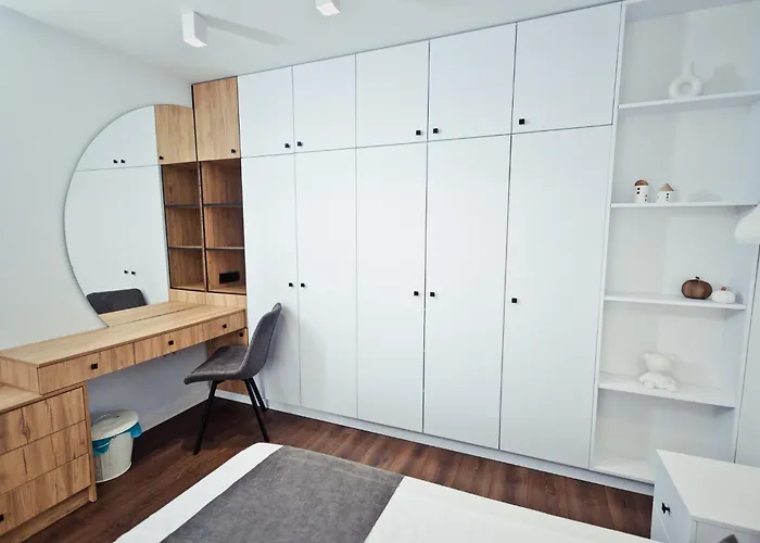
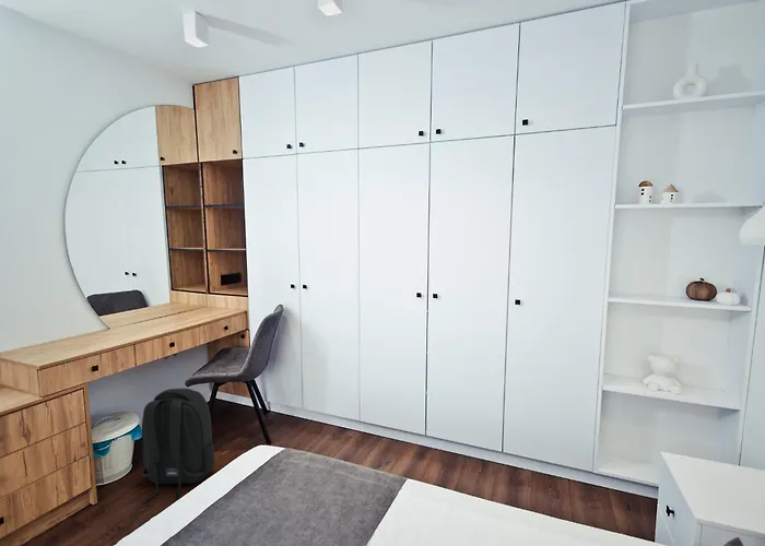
+ backpack (175, 436)
